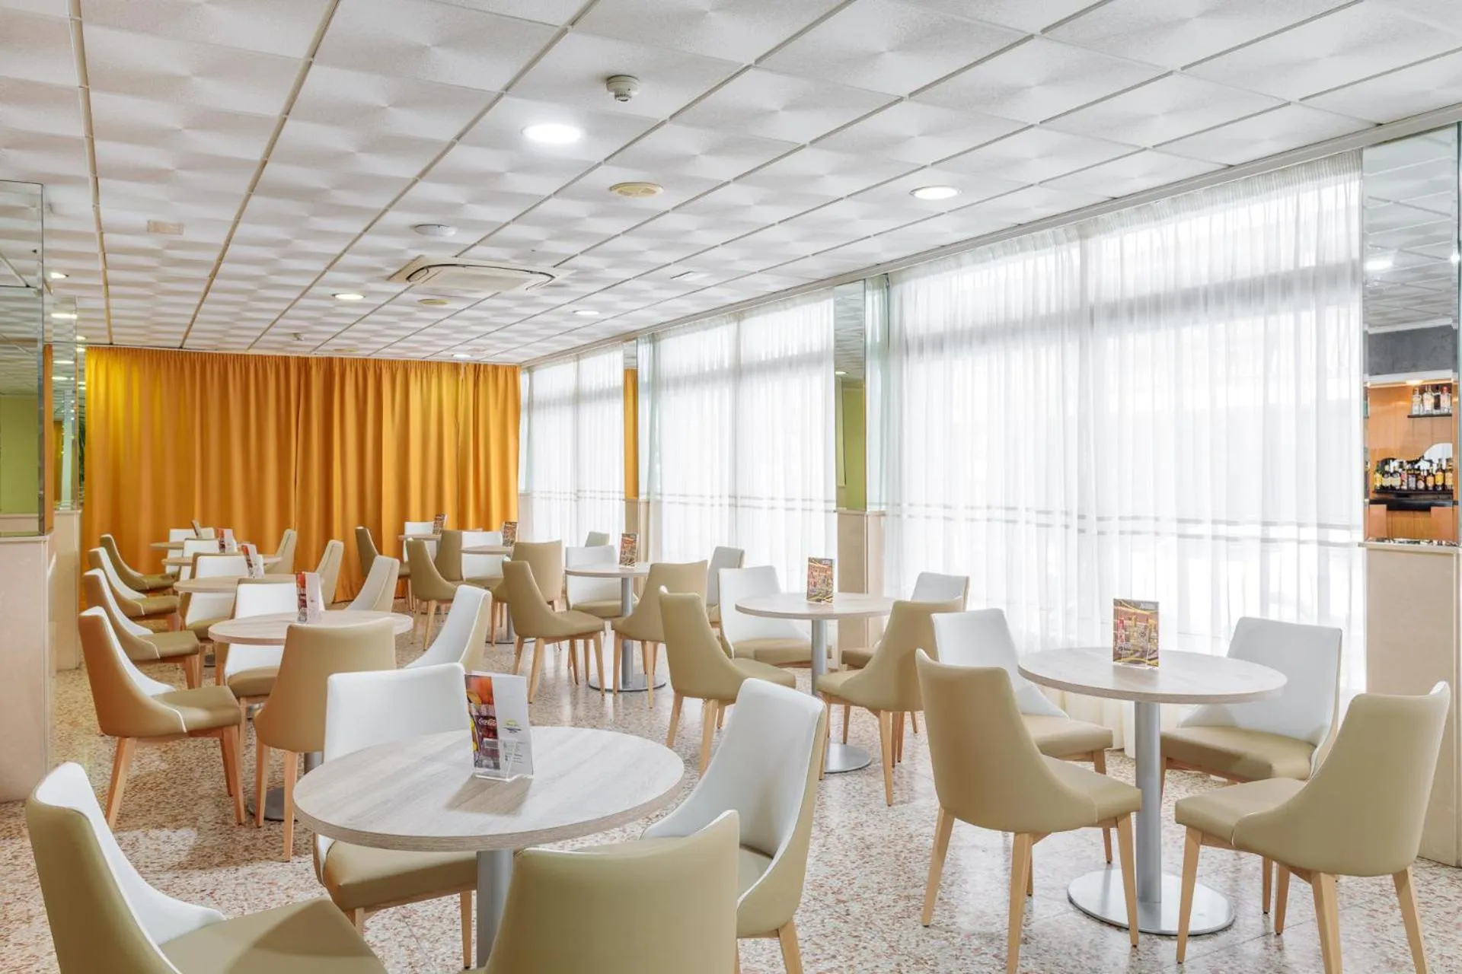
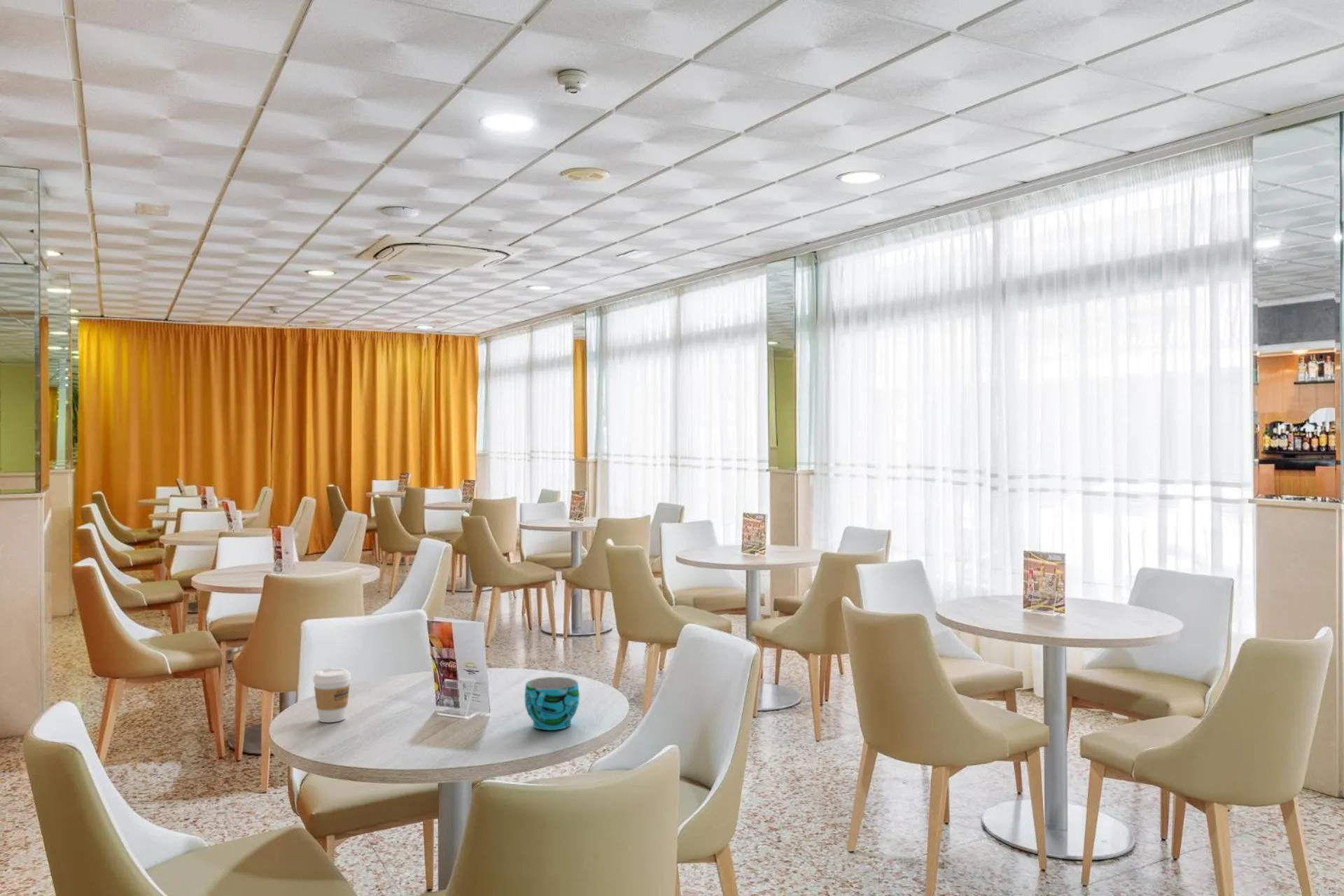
+ cup (552, 705)
+ coffee cup (332, 694)
